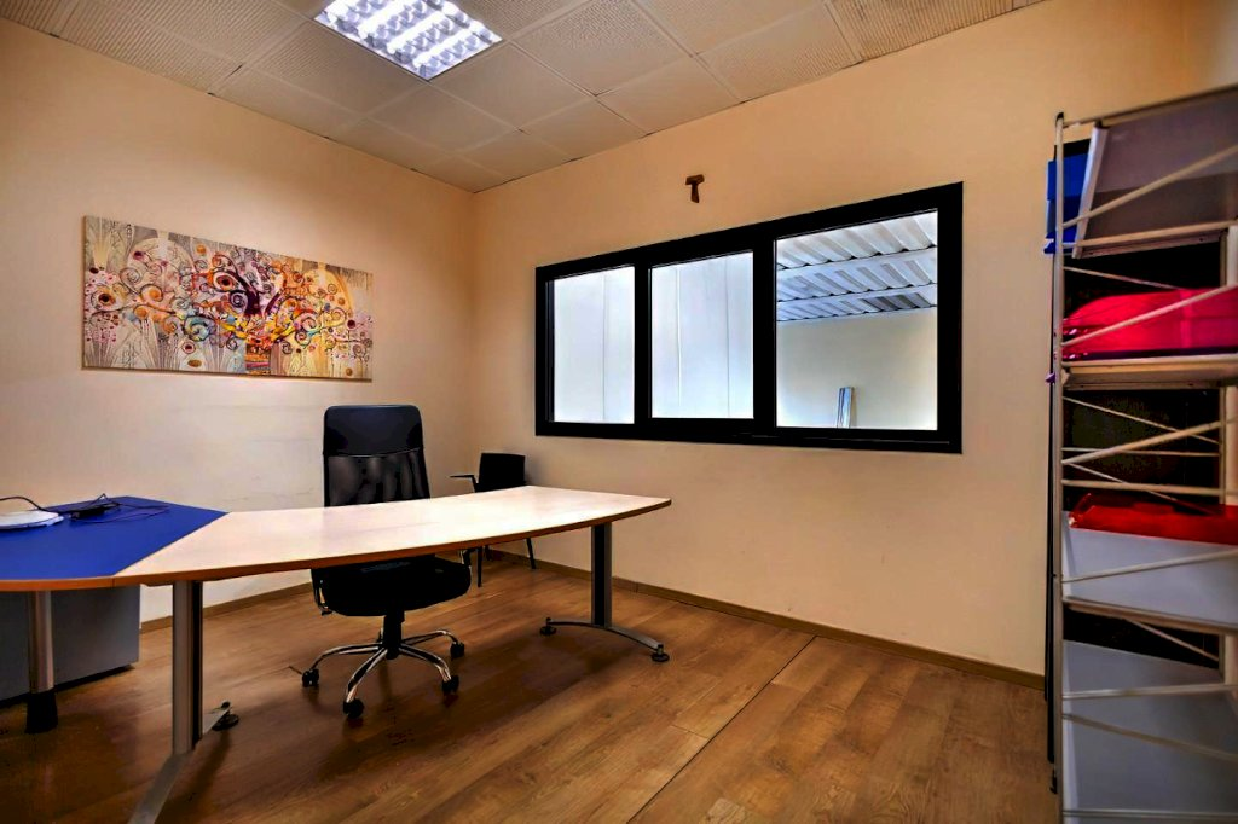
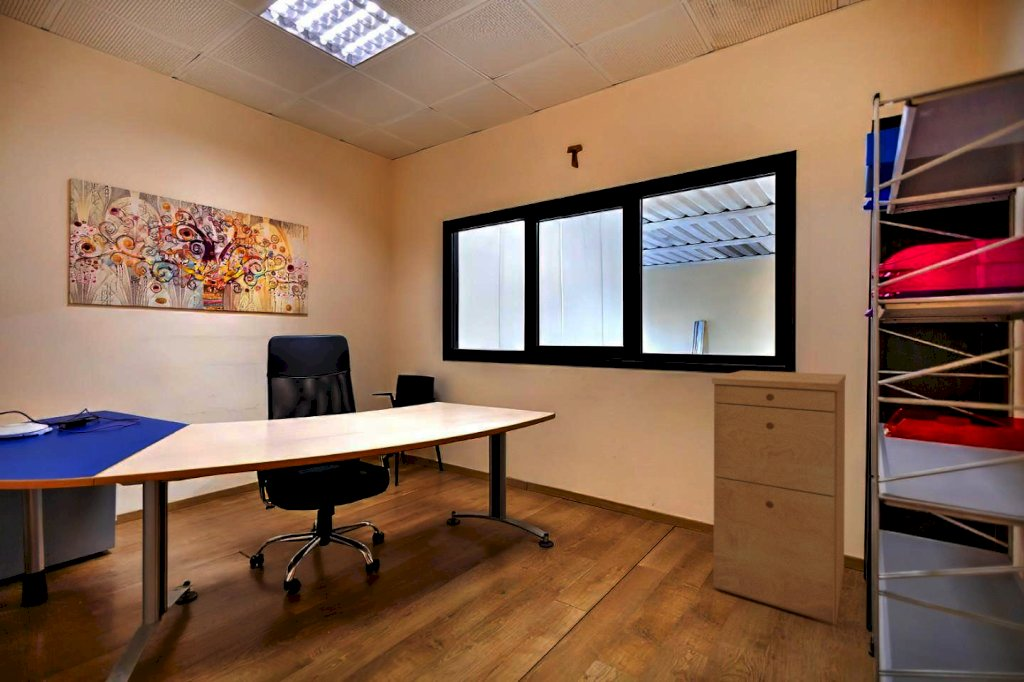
+ filing cabinet (781, 477)
